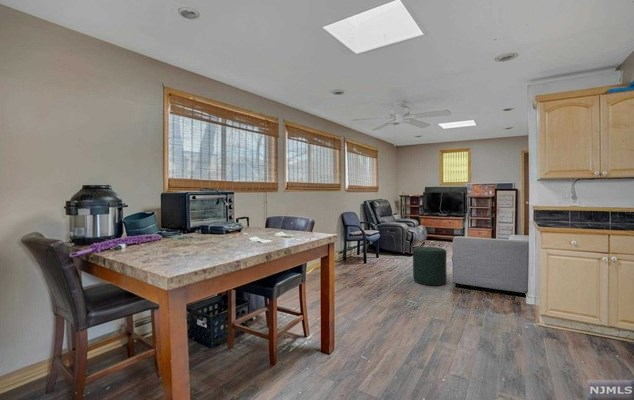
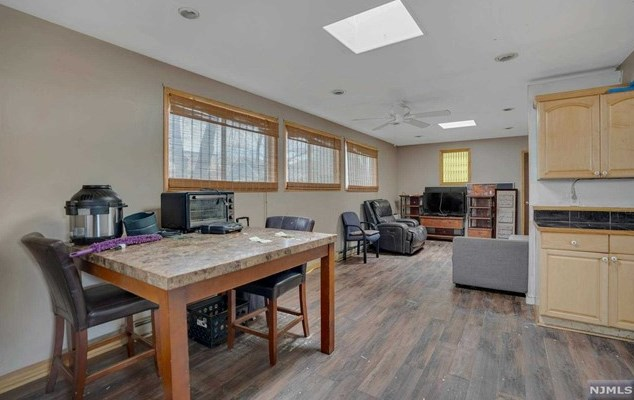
- ottoman (429, 264)
